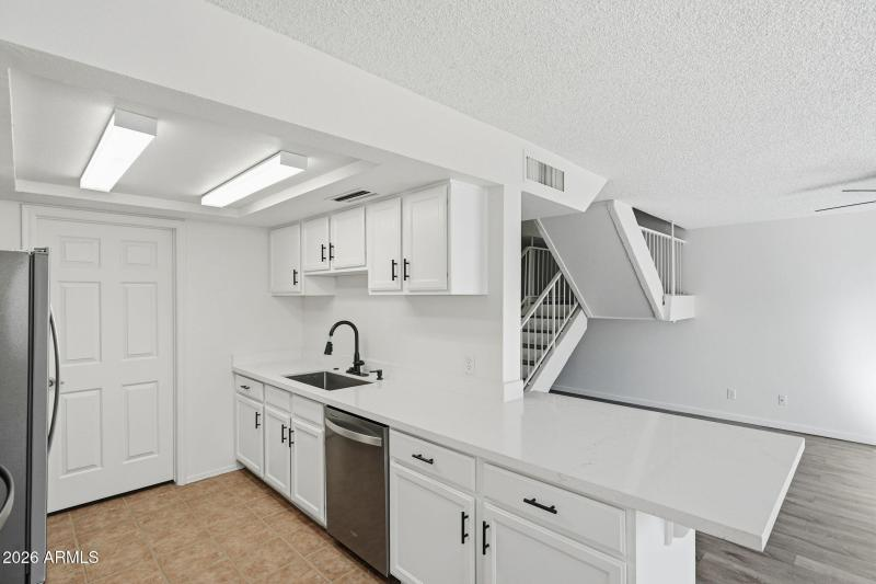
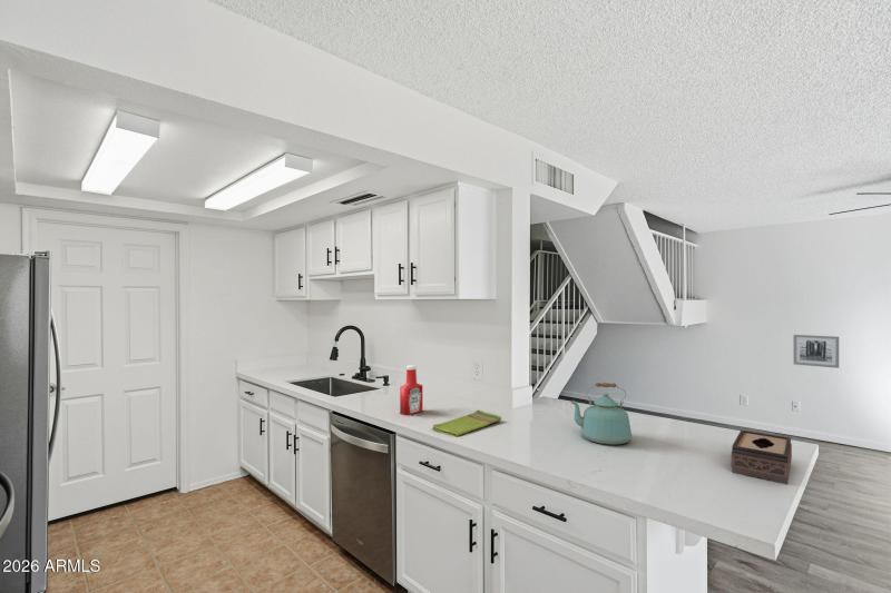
+ soap bottle (411, 388)
+ kettle (600, 411)
+ dish towel (468, 422)
+ tissue box (762, 455)
+ wall art (815, 350)
